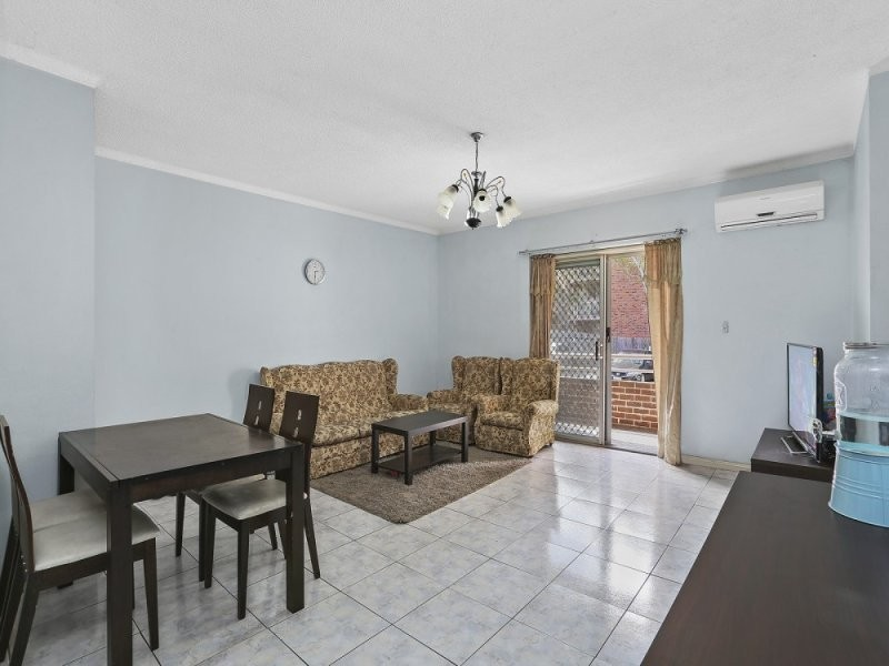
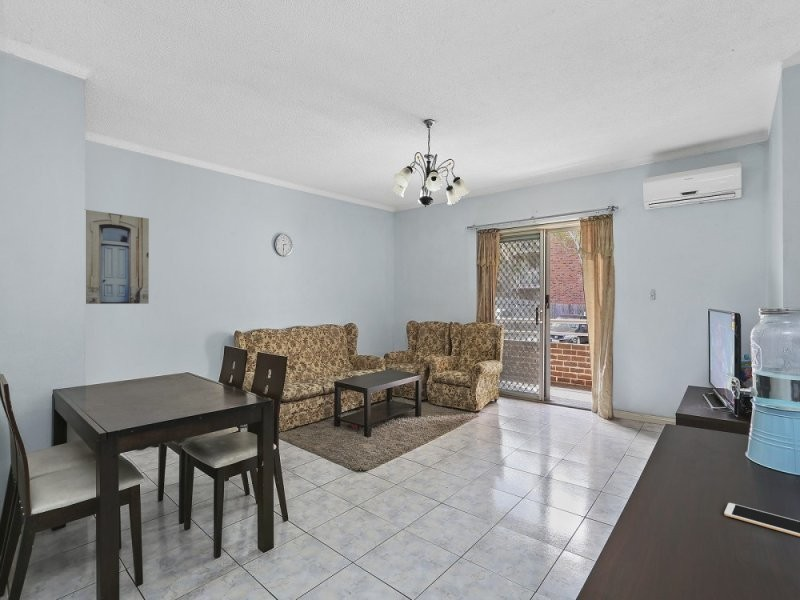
+ cell phone (768, 520)
+ wall art (115, 258)
